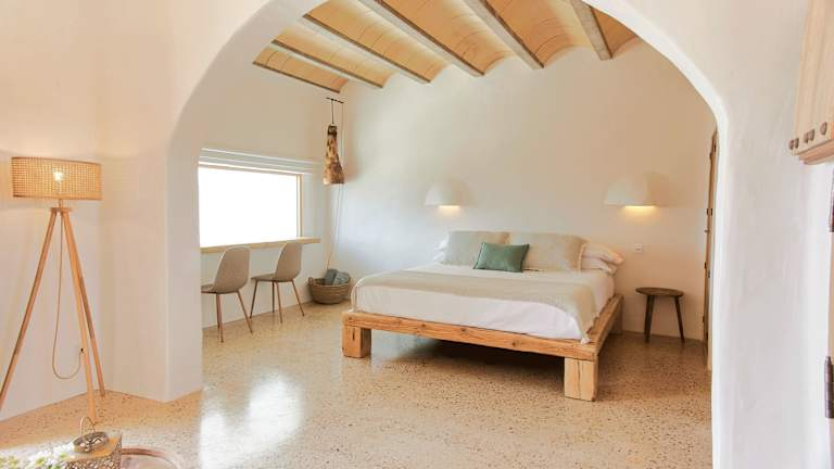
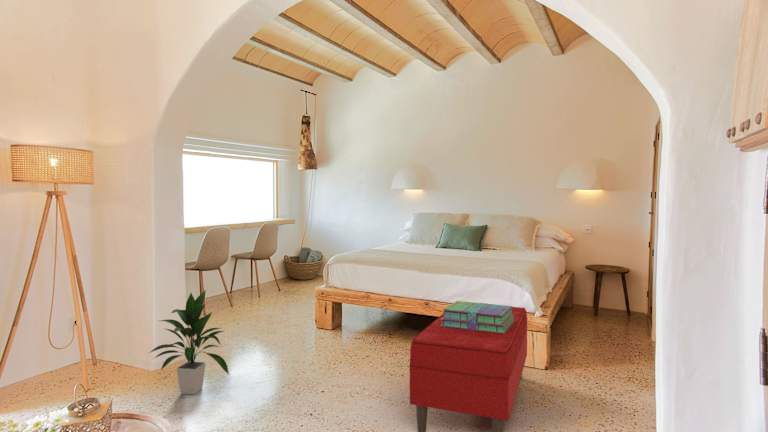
+ stack of books (478, 315)
+ bench (476, 362)
+ indoor plant (192, 343)
